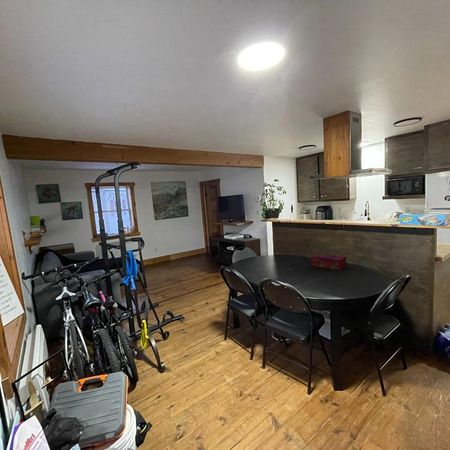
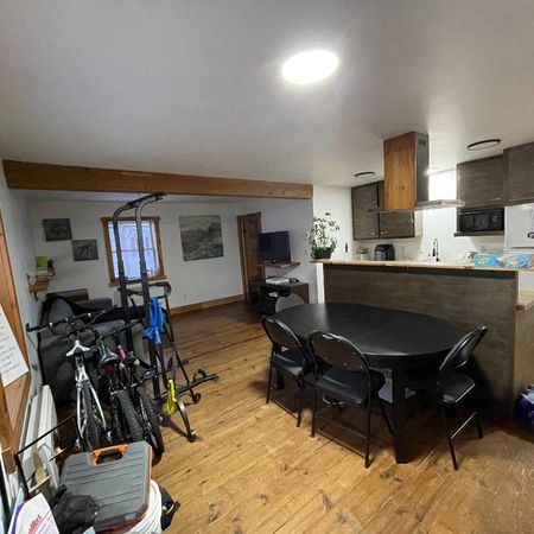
- tissue box (328, 261)
